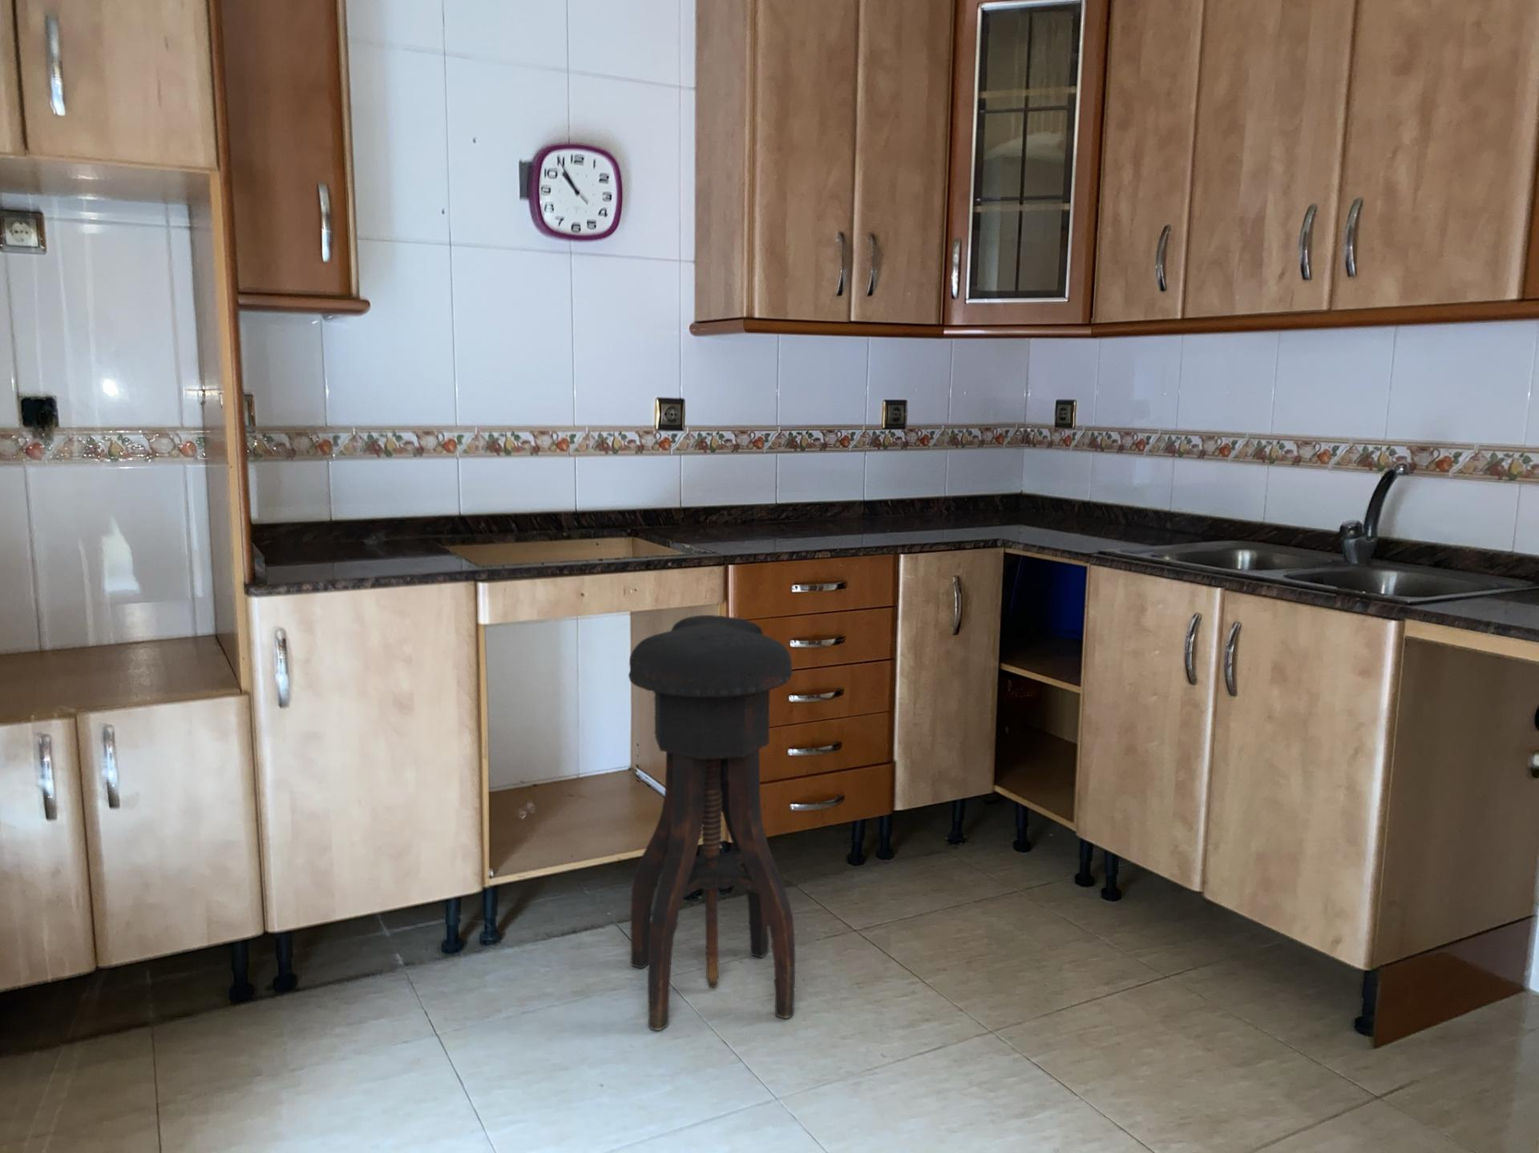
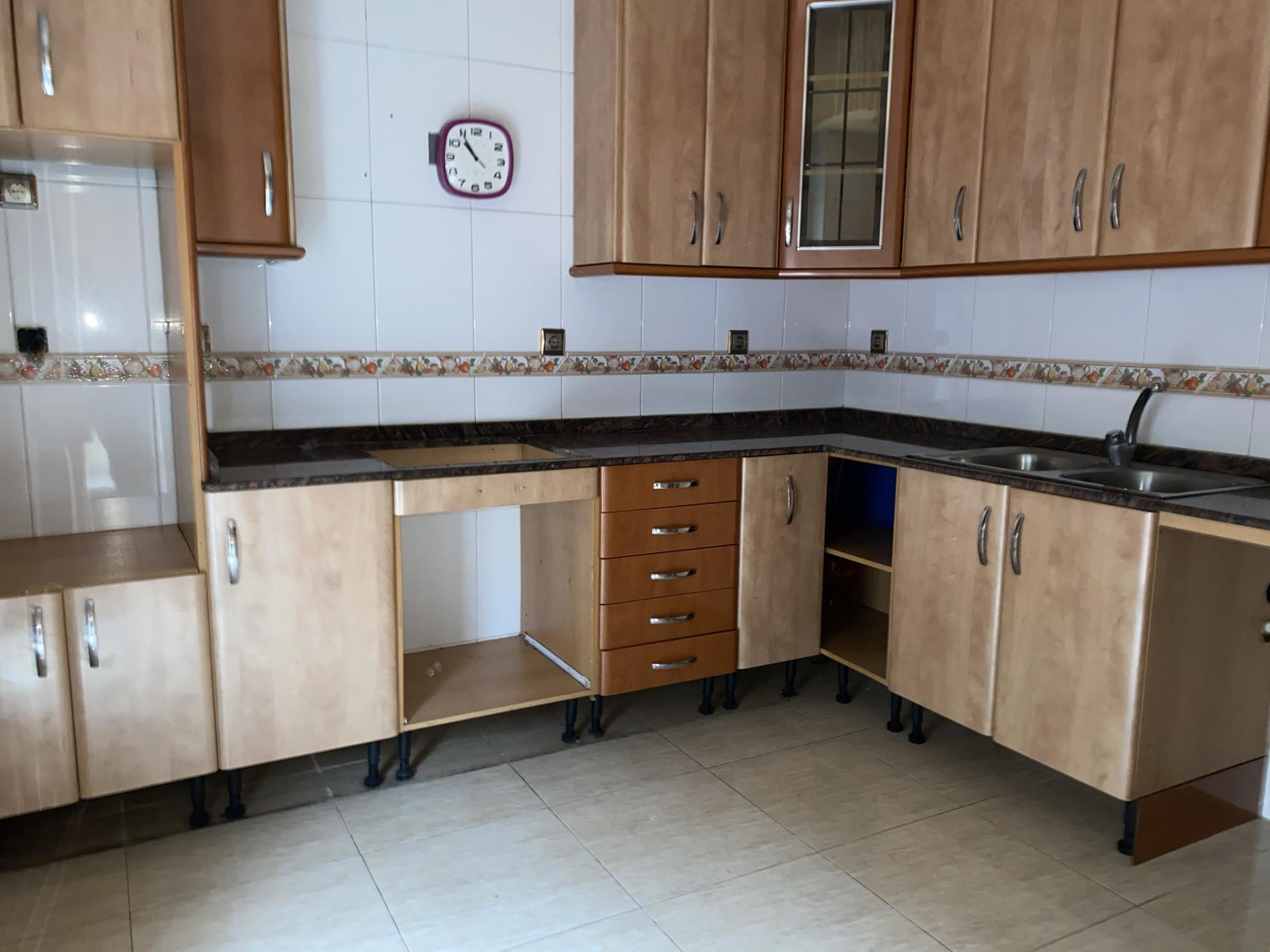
- stool (714, 804)
